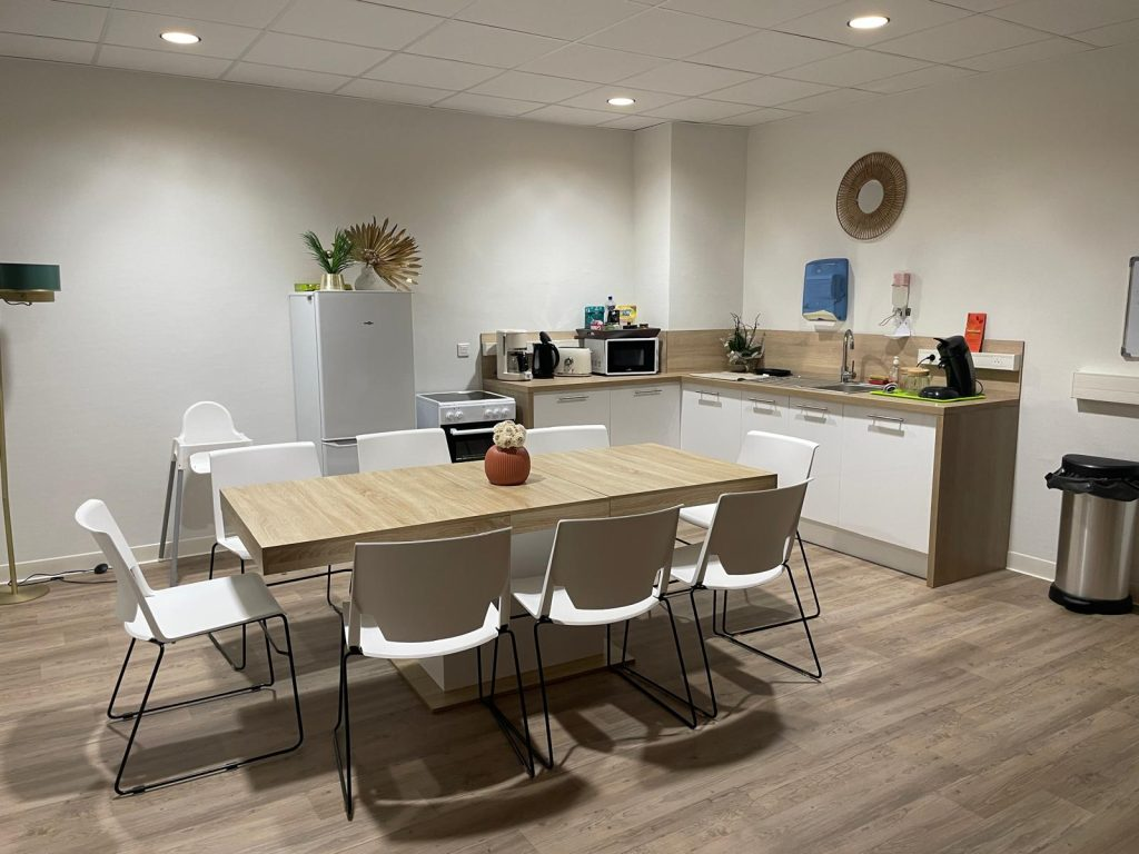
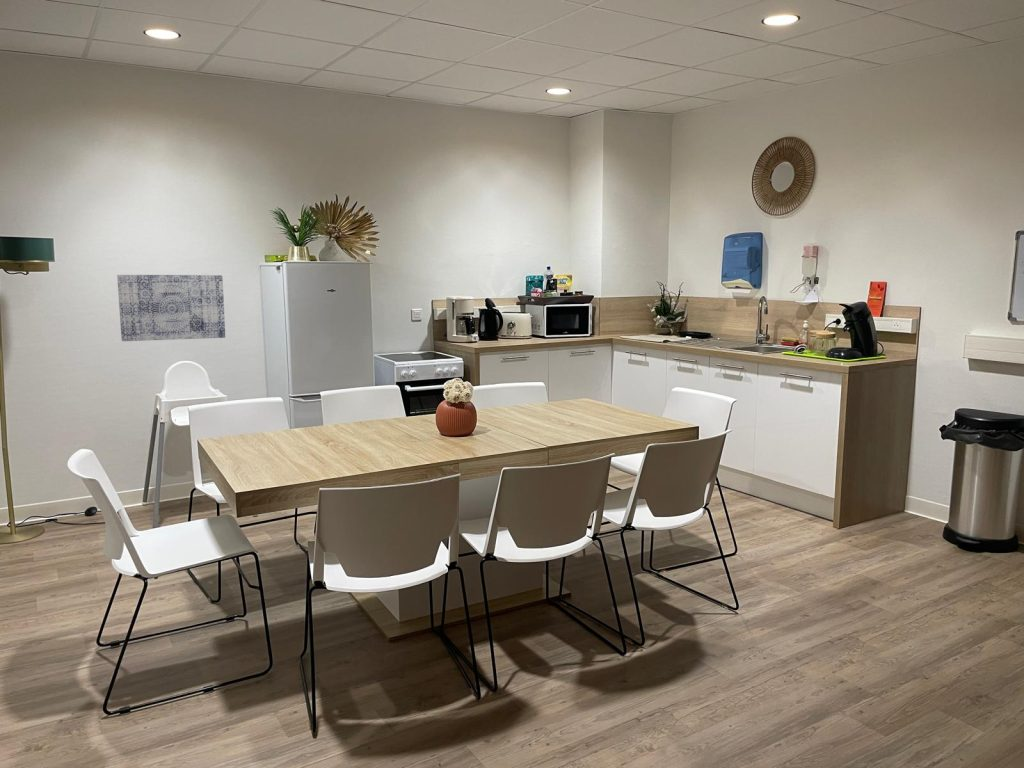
+ wall art (173, 307)
